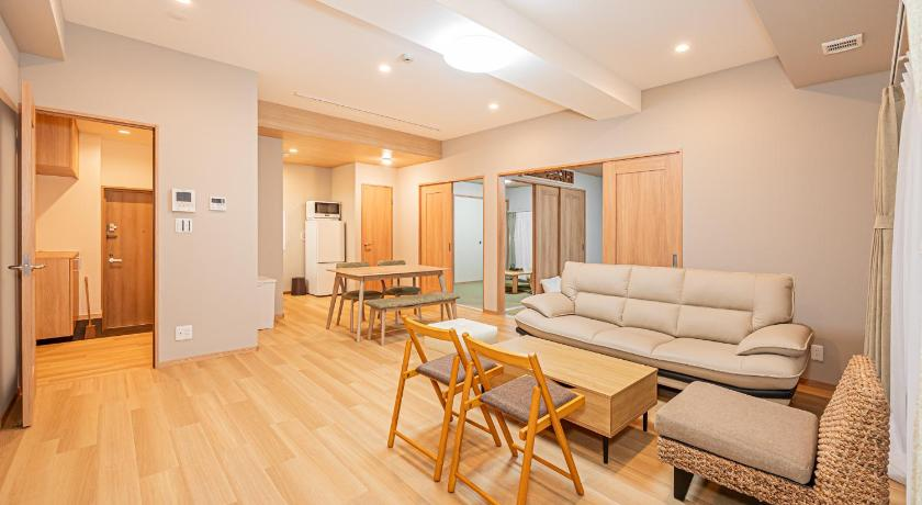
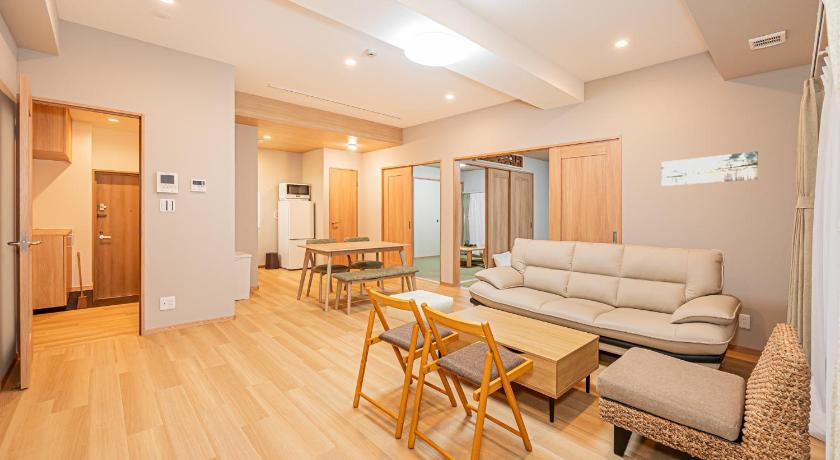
+ wall art (706, 170)
